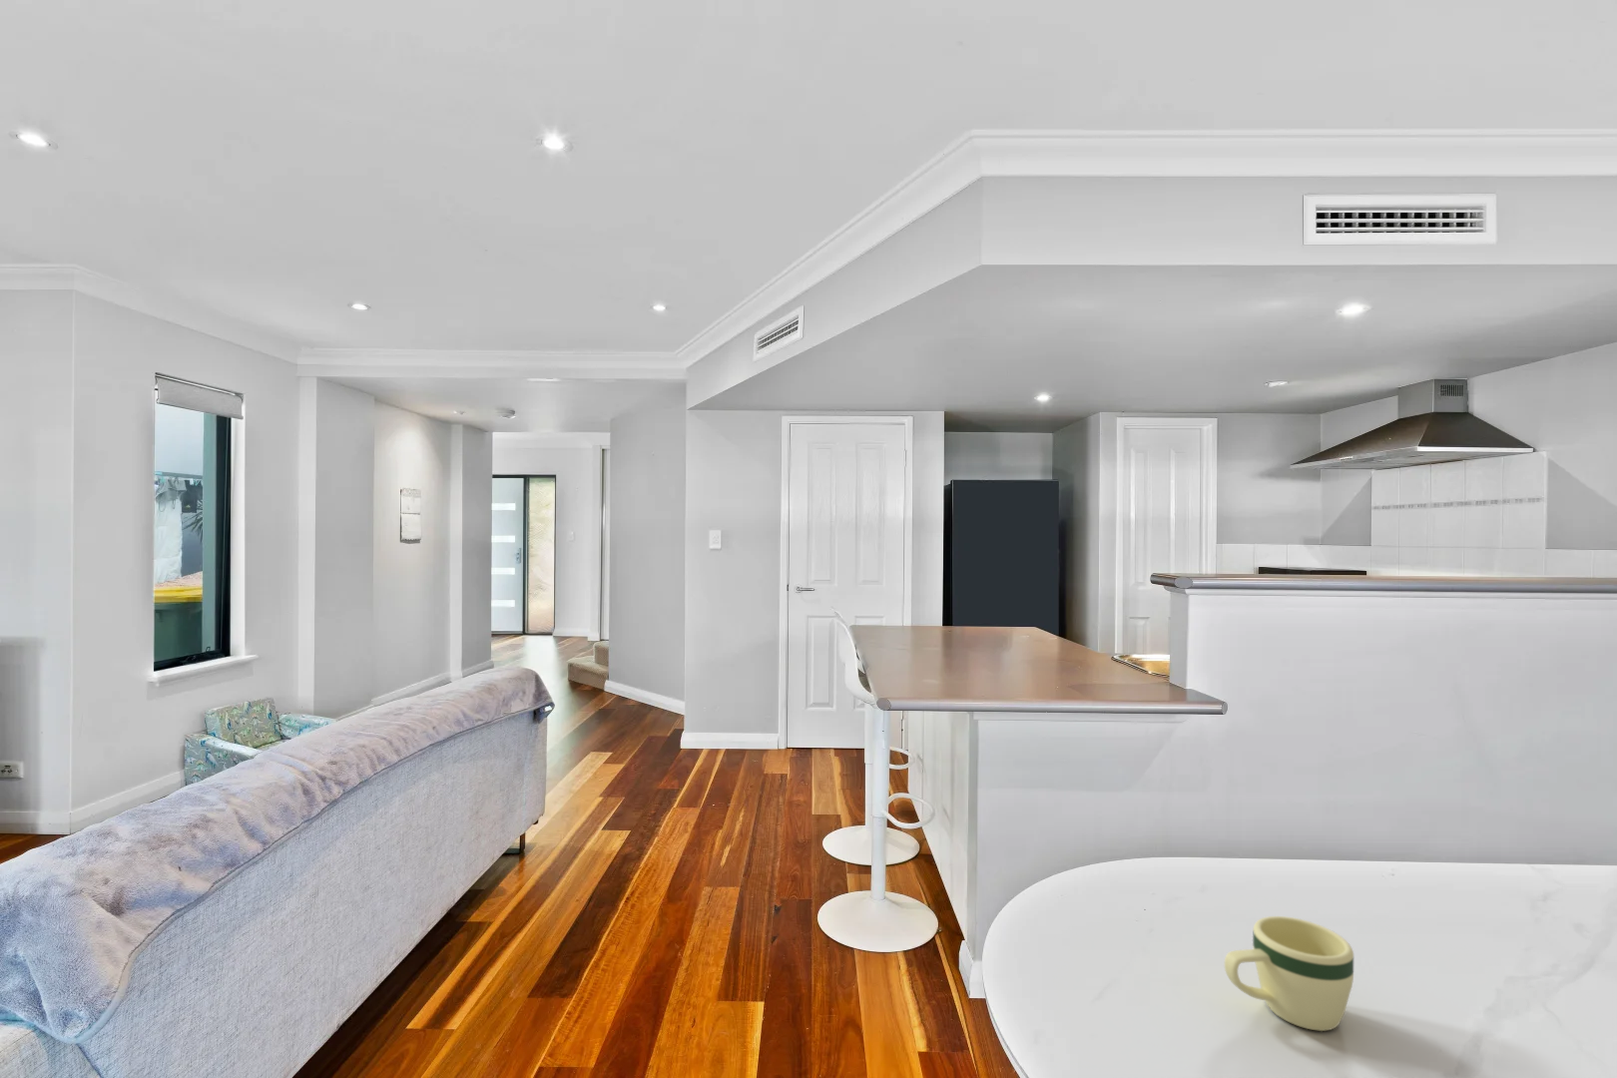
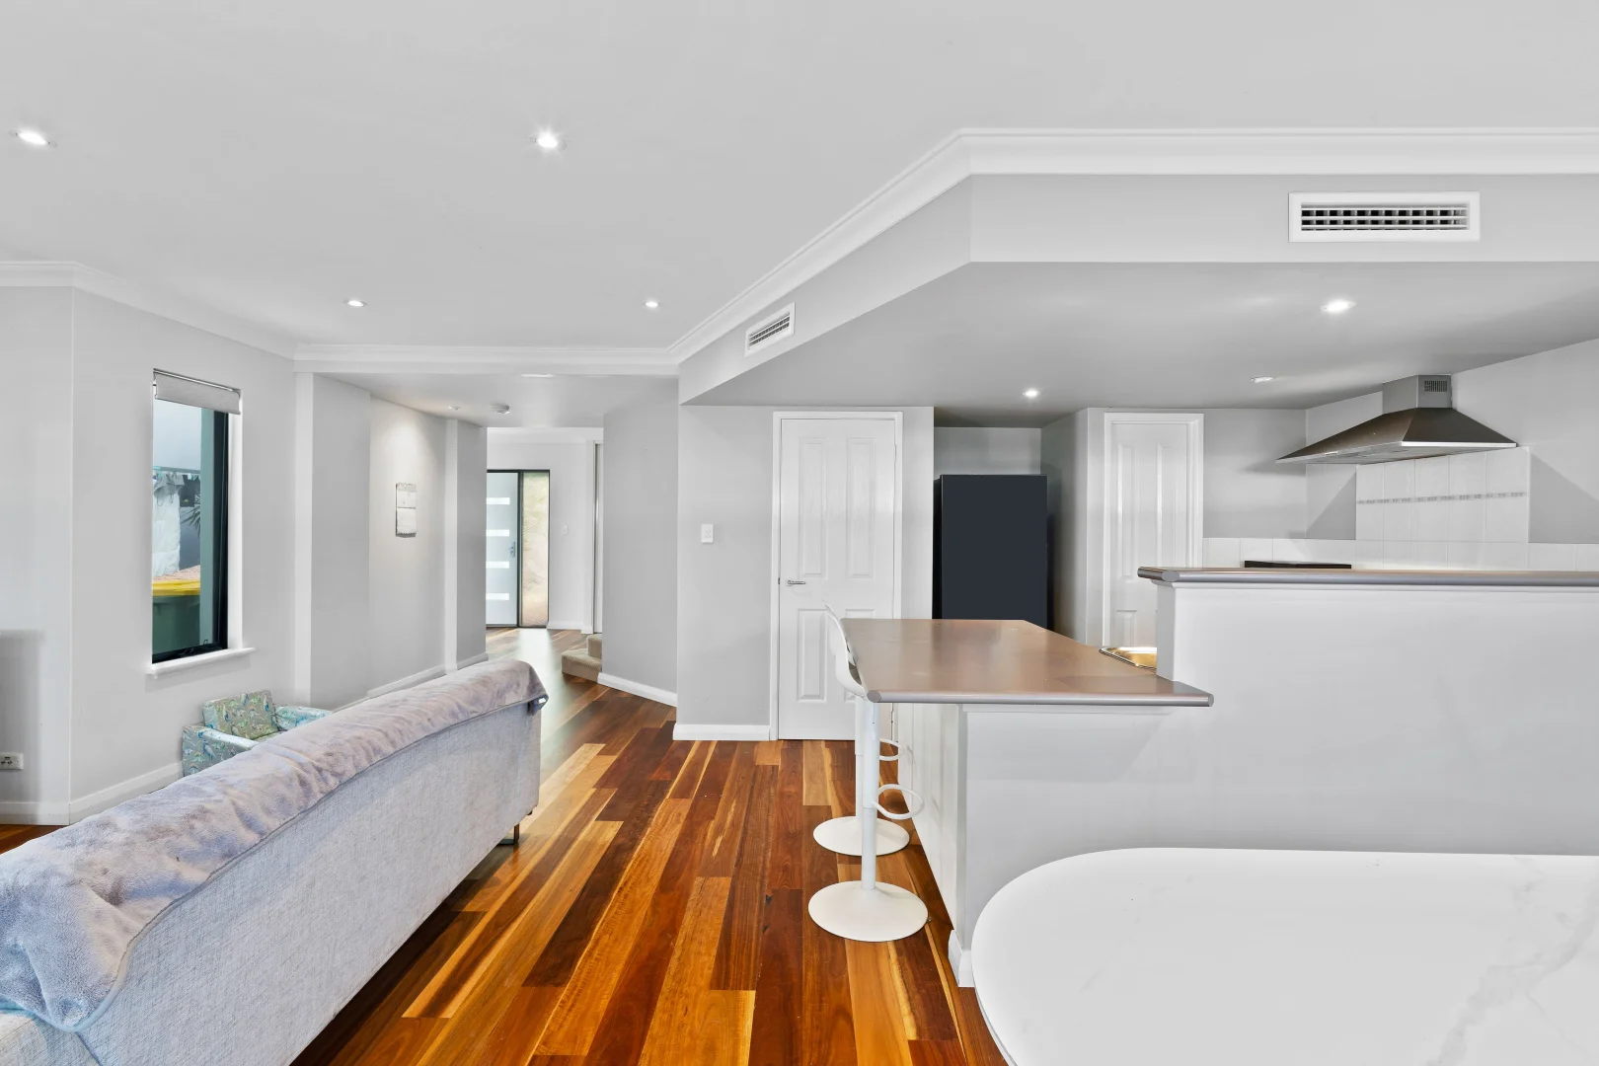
- mug (1284, 975)
